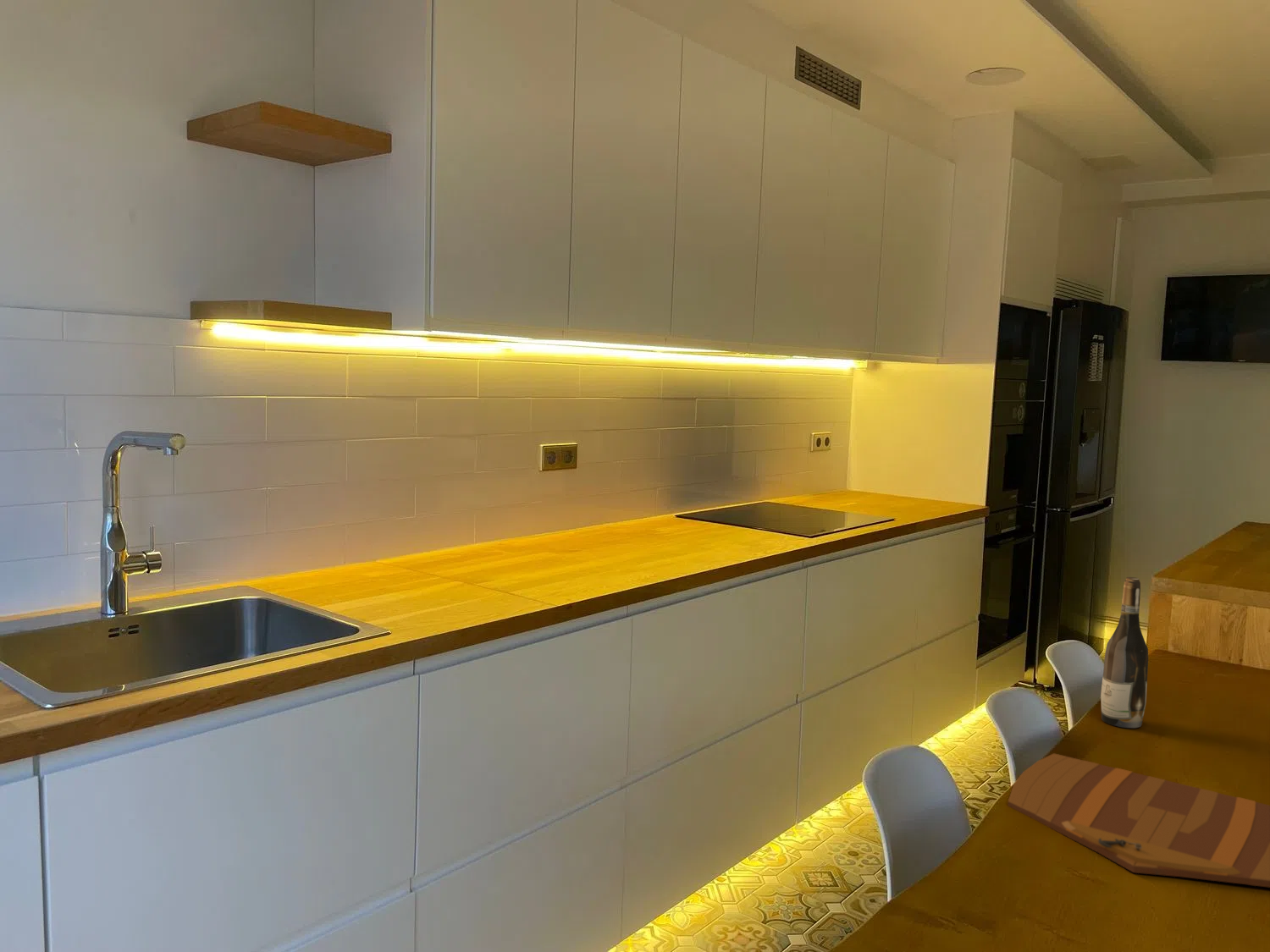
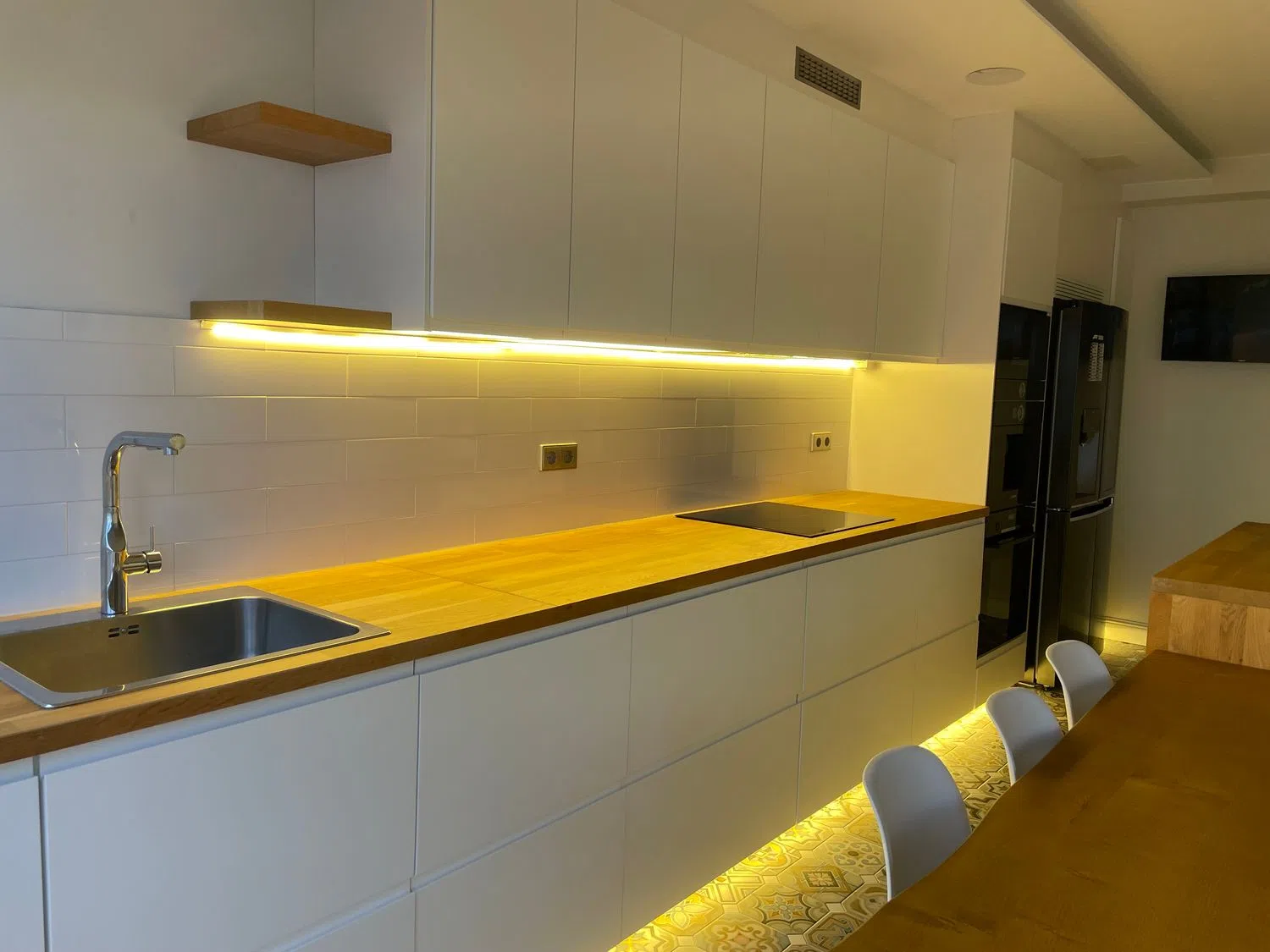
- wine bottle (1127, 650)
- cutting board (1161, 819)
